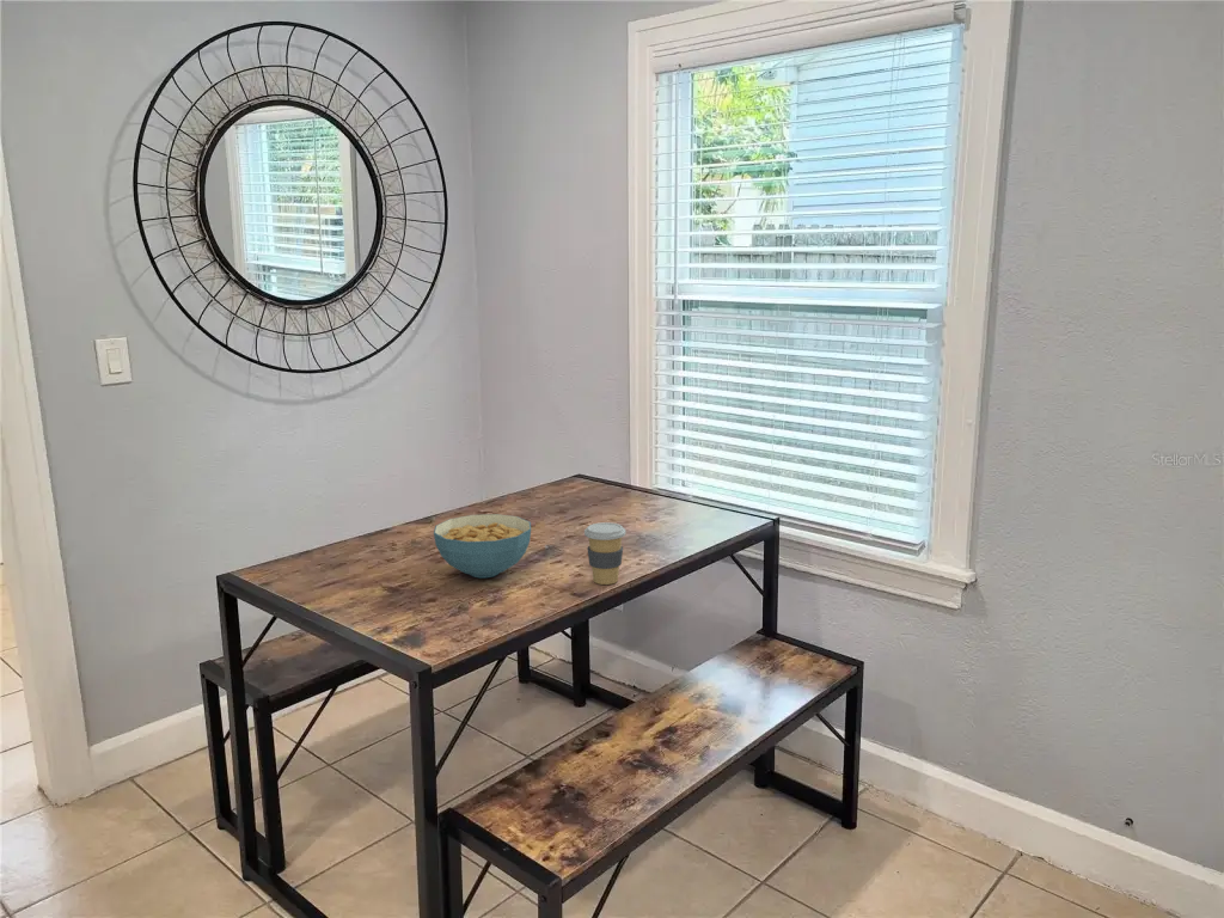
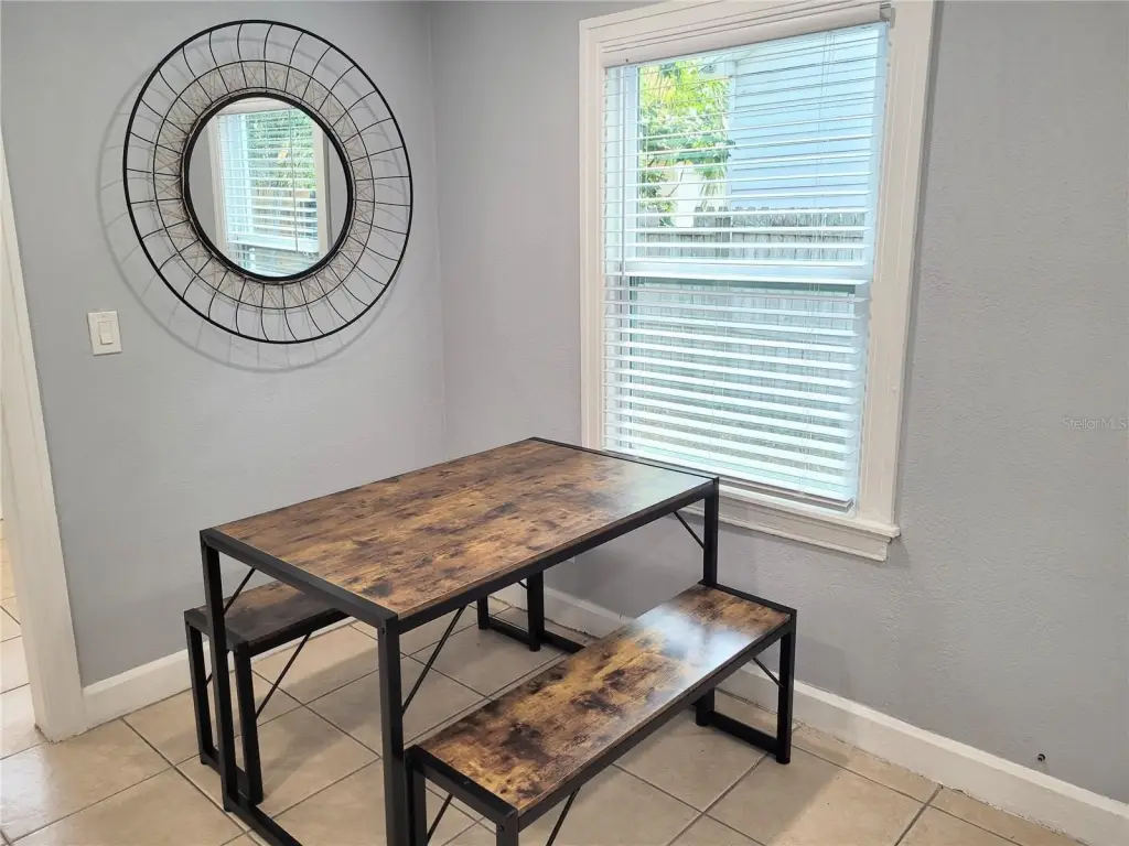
- coffee cup (605, 553)
- cereal bowl (483, 550)
